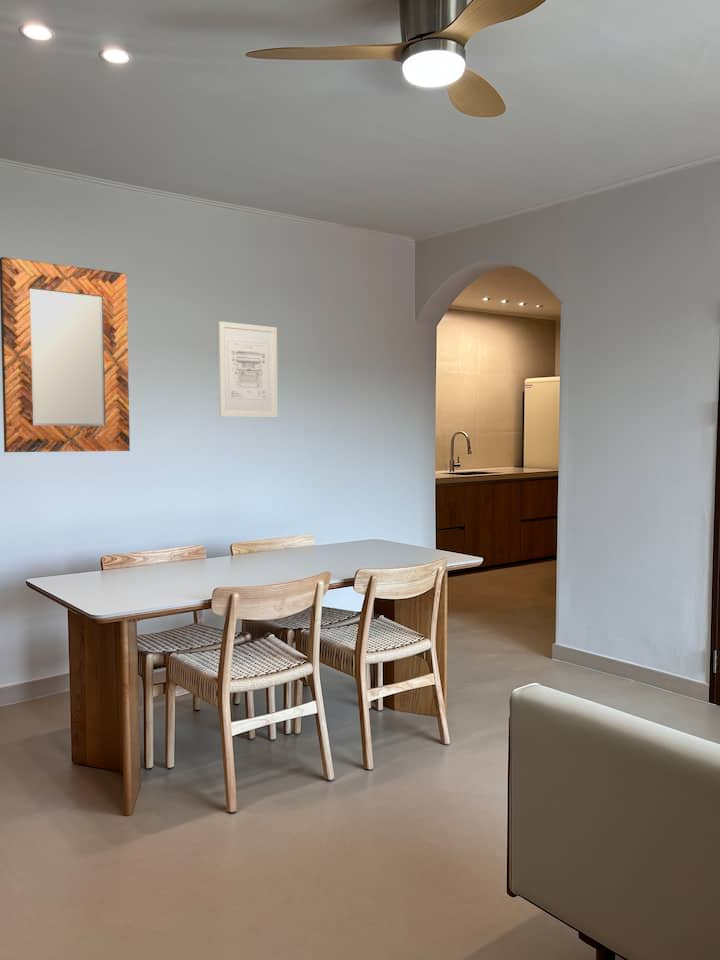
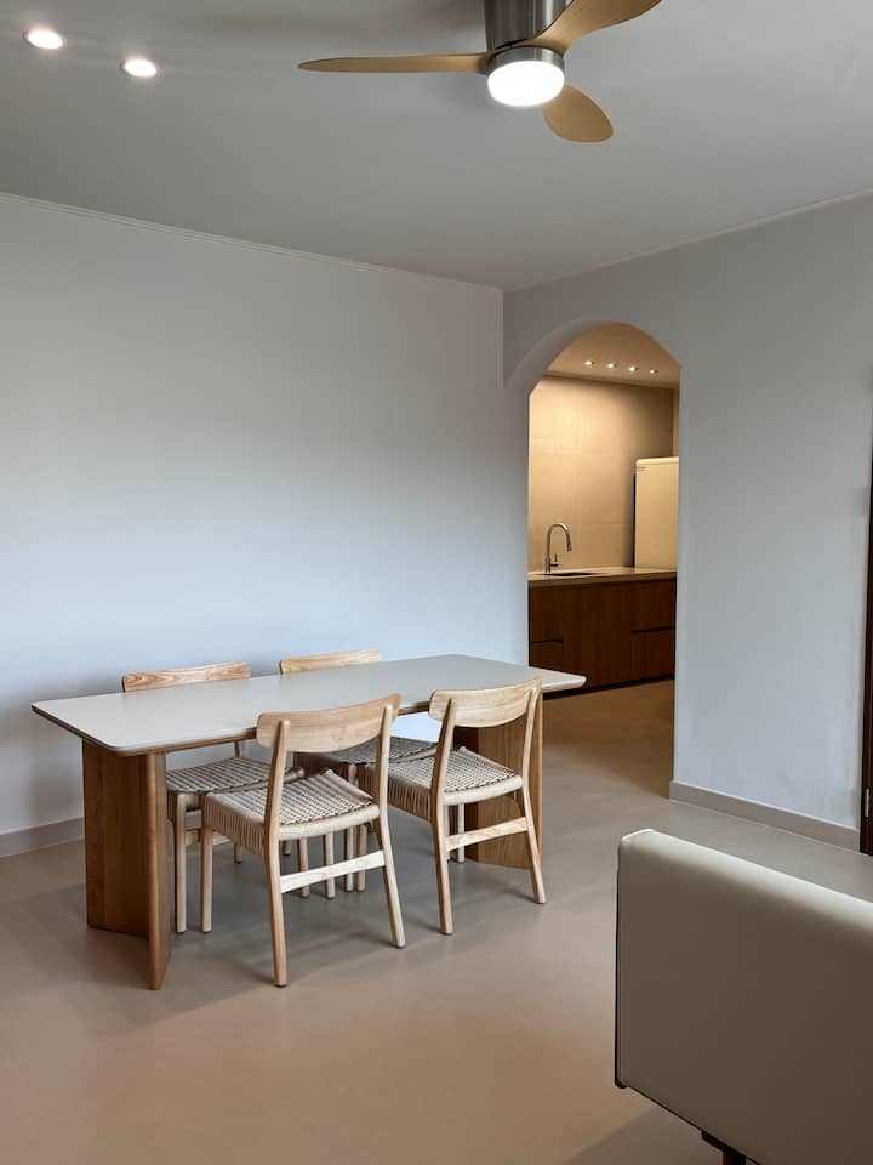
- home mirror (67, 359)
- wall art (248, 370)
